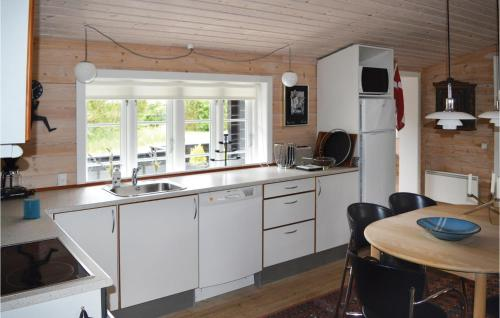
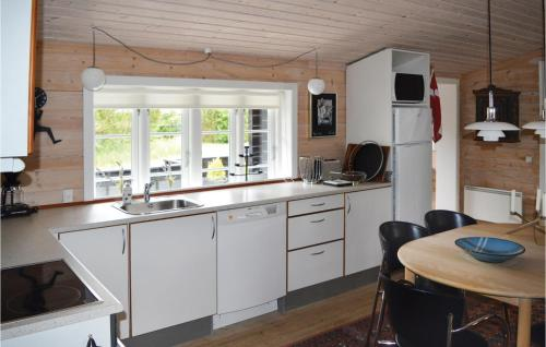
- mug (31, 208)
